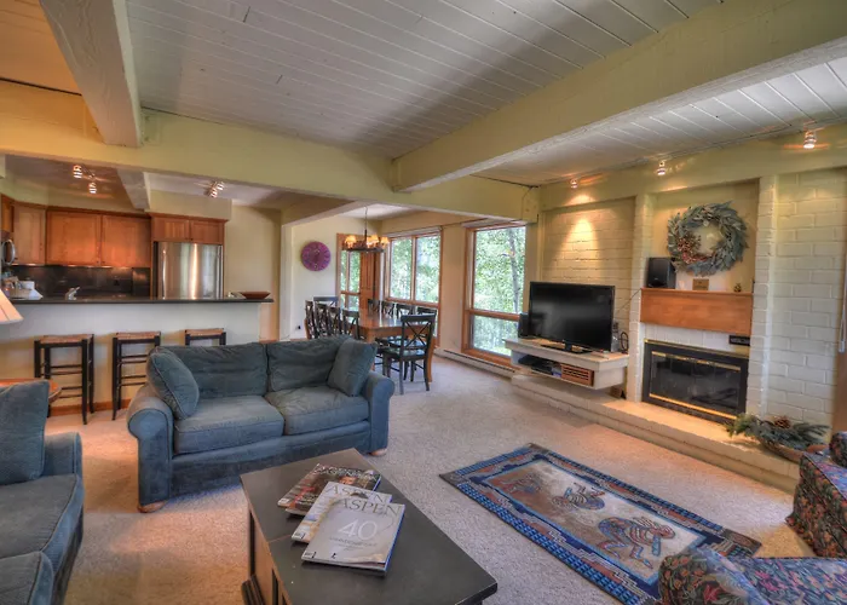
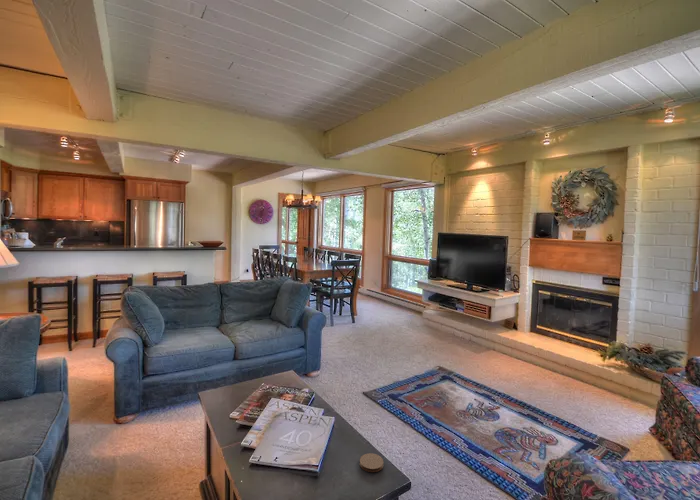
+ coaster (371, 462)
